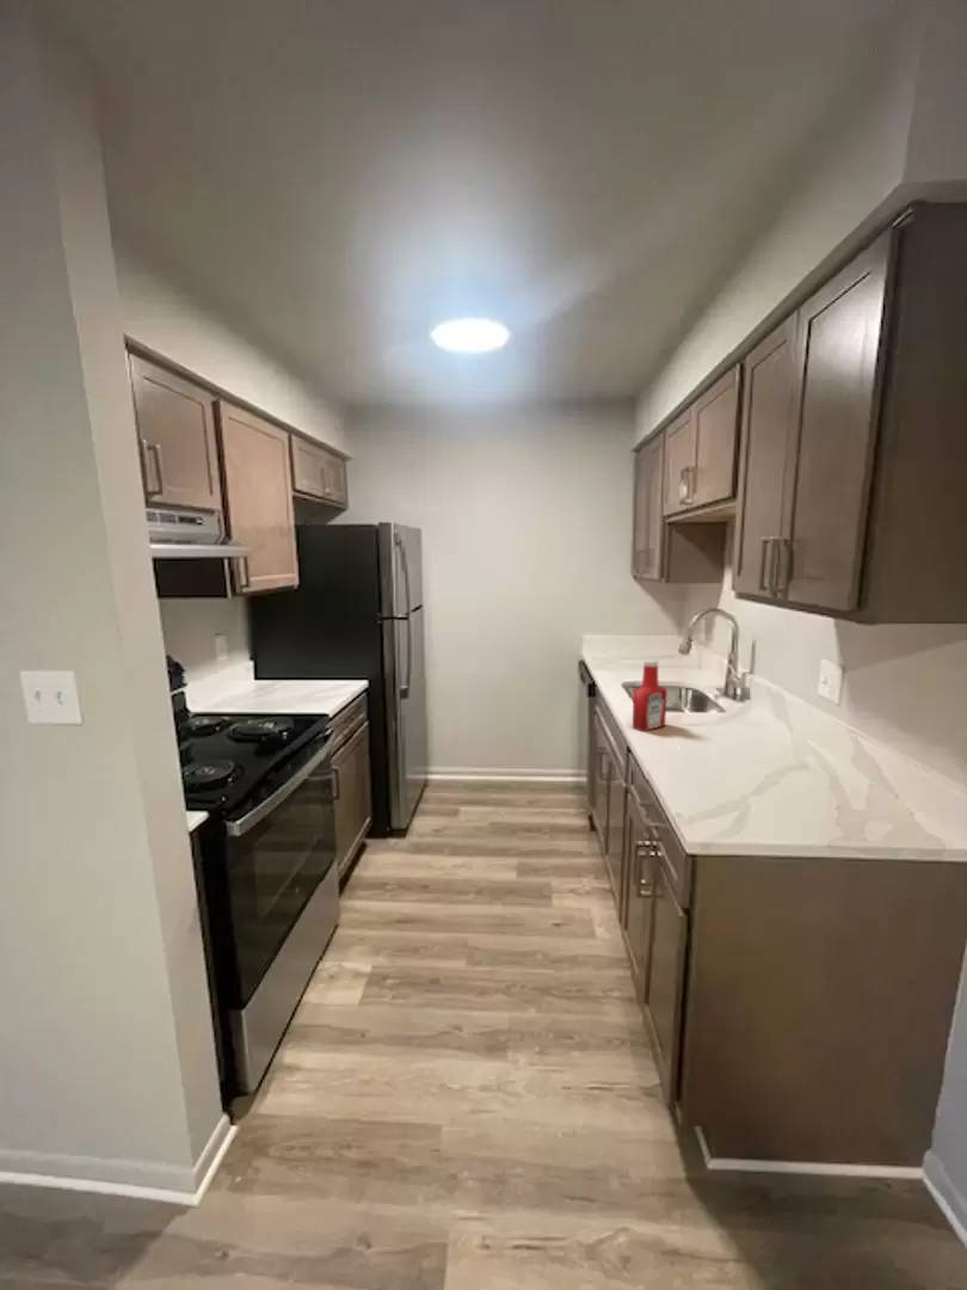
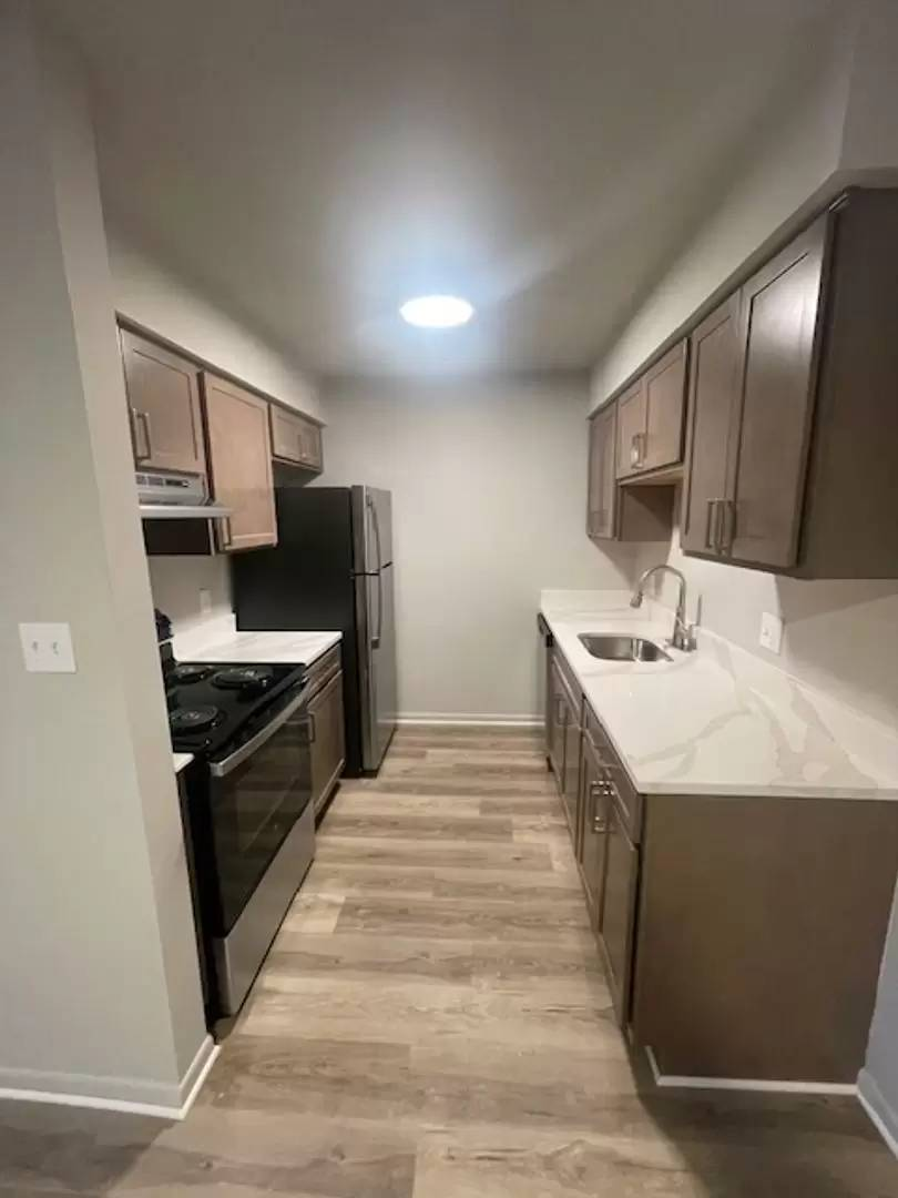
- soap bottle (649, 693)
